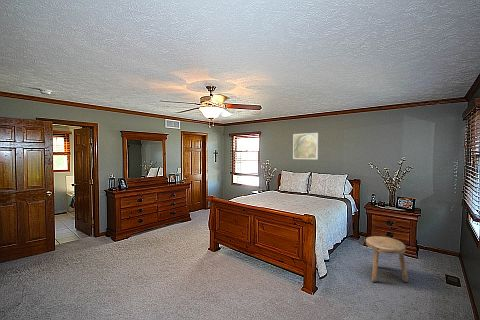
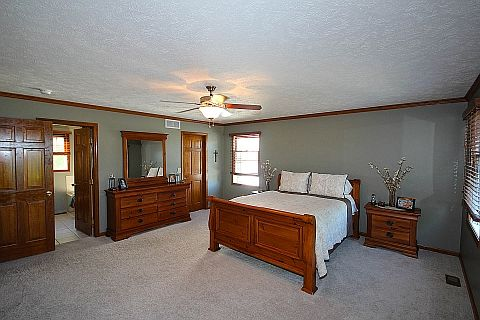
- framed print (305, 146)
- stool (386, 253)
